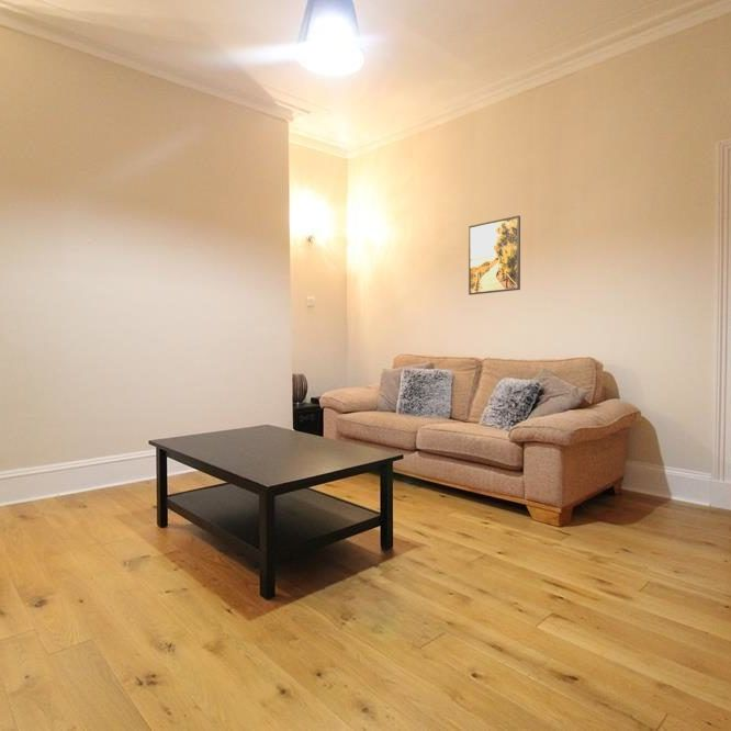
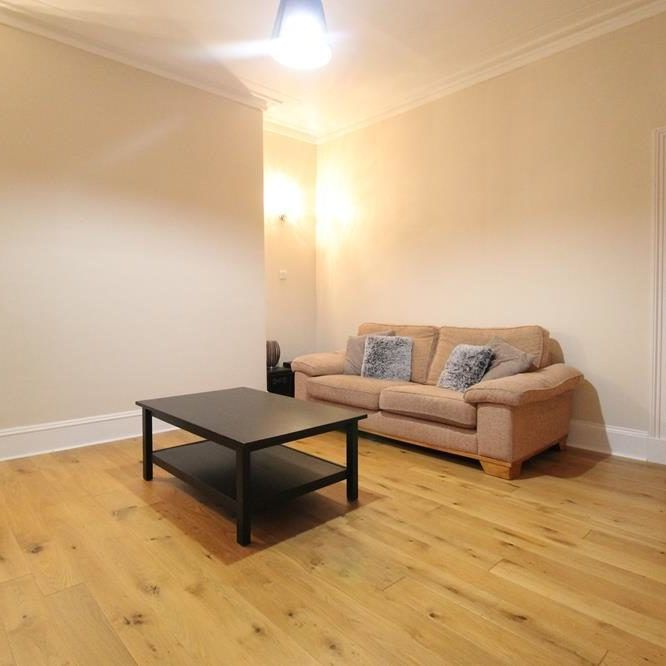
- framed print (493, 257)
